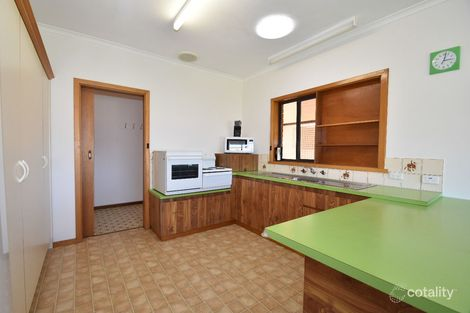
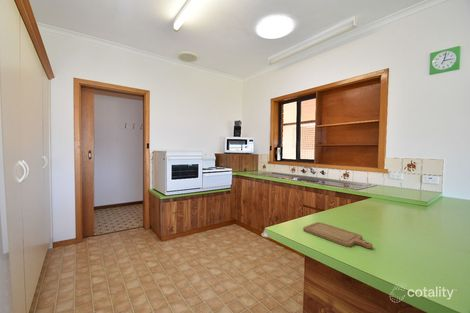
+ chopping board (337, 234)
